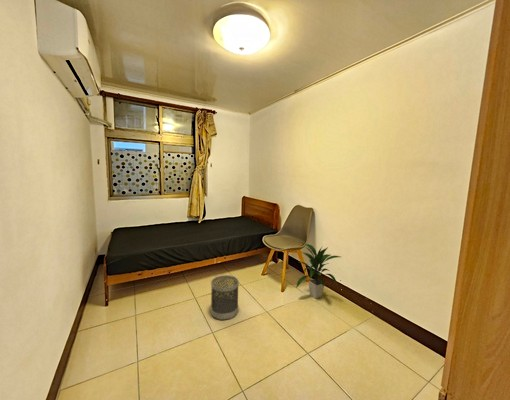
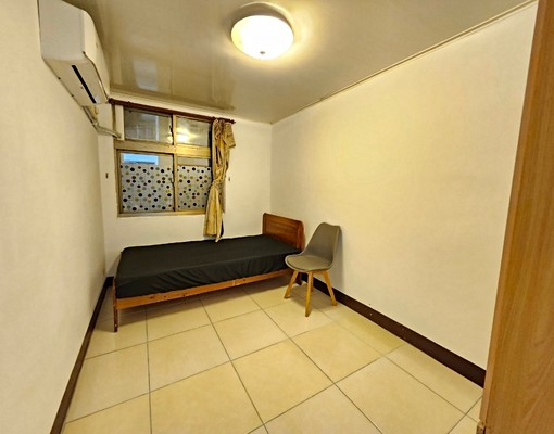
- indoor plant (315, 269)
- wastebasket (224, 296)
